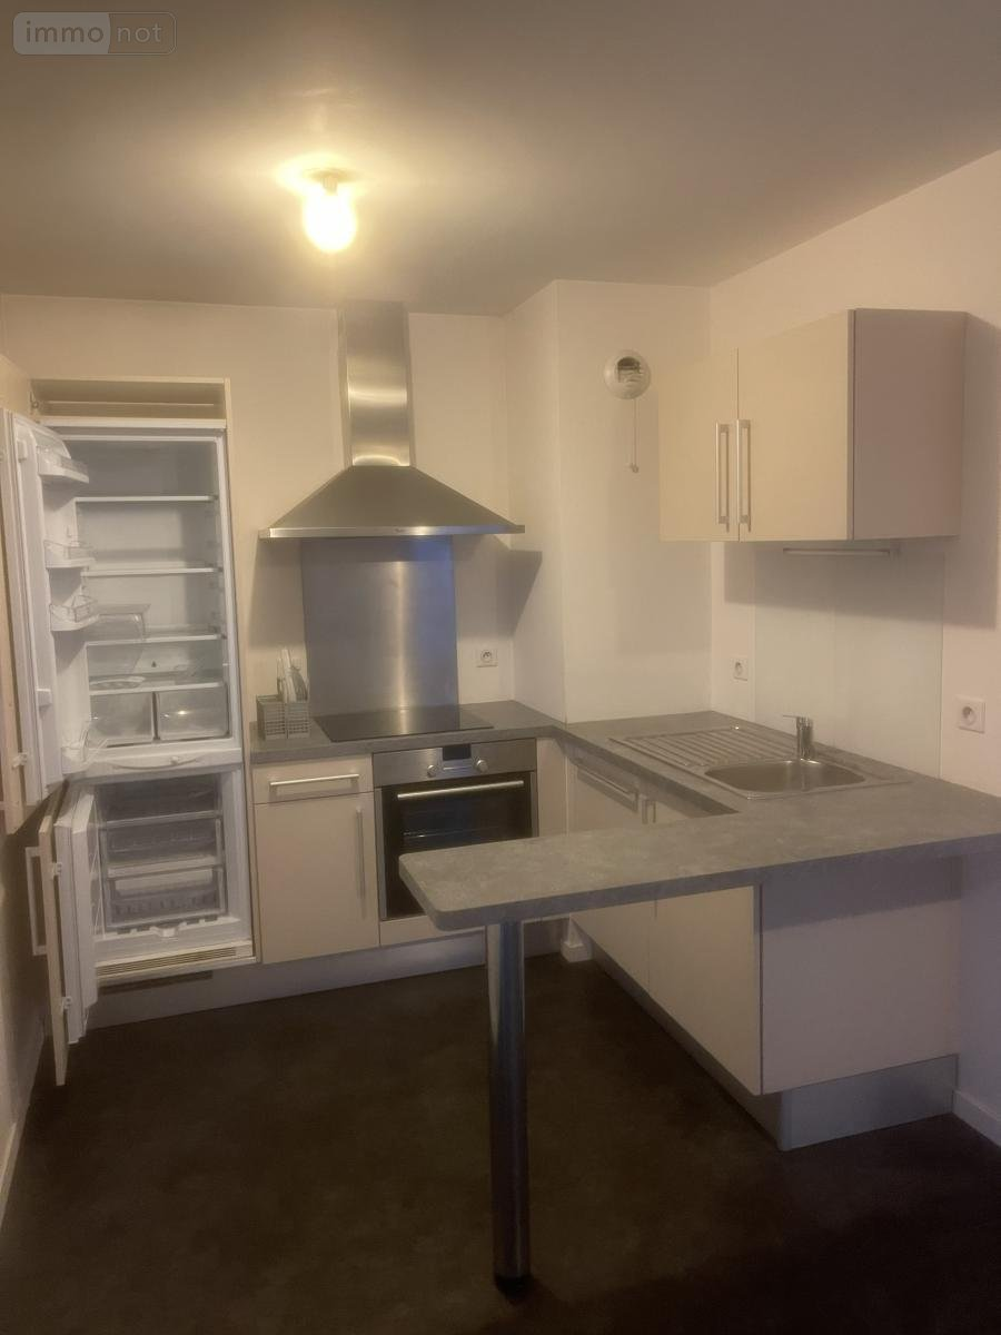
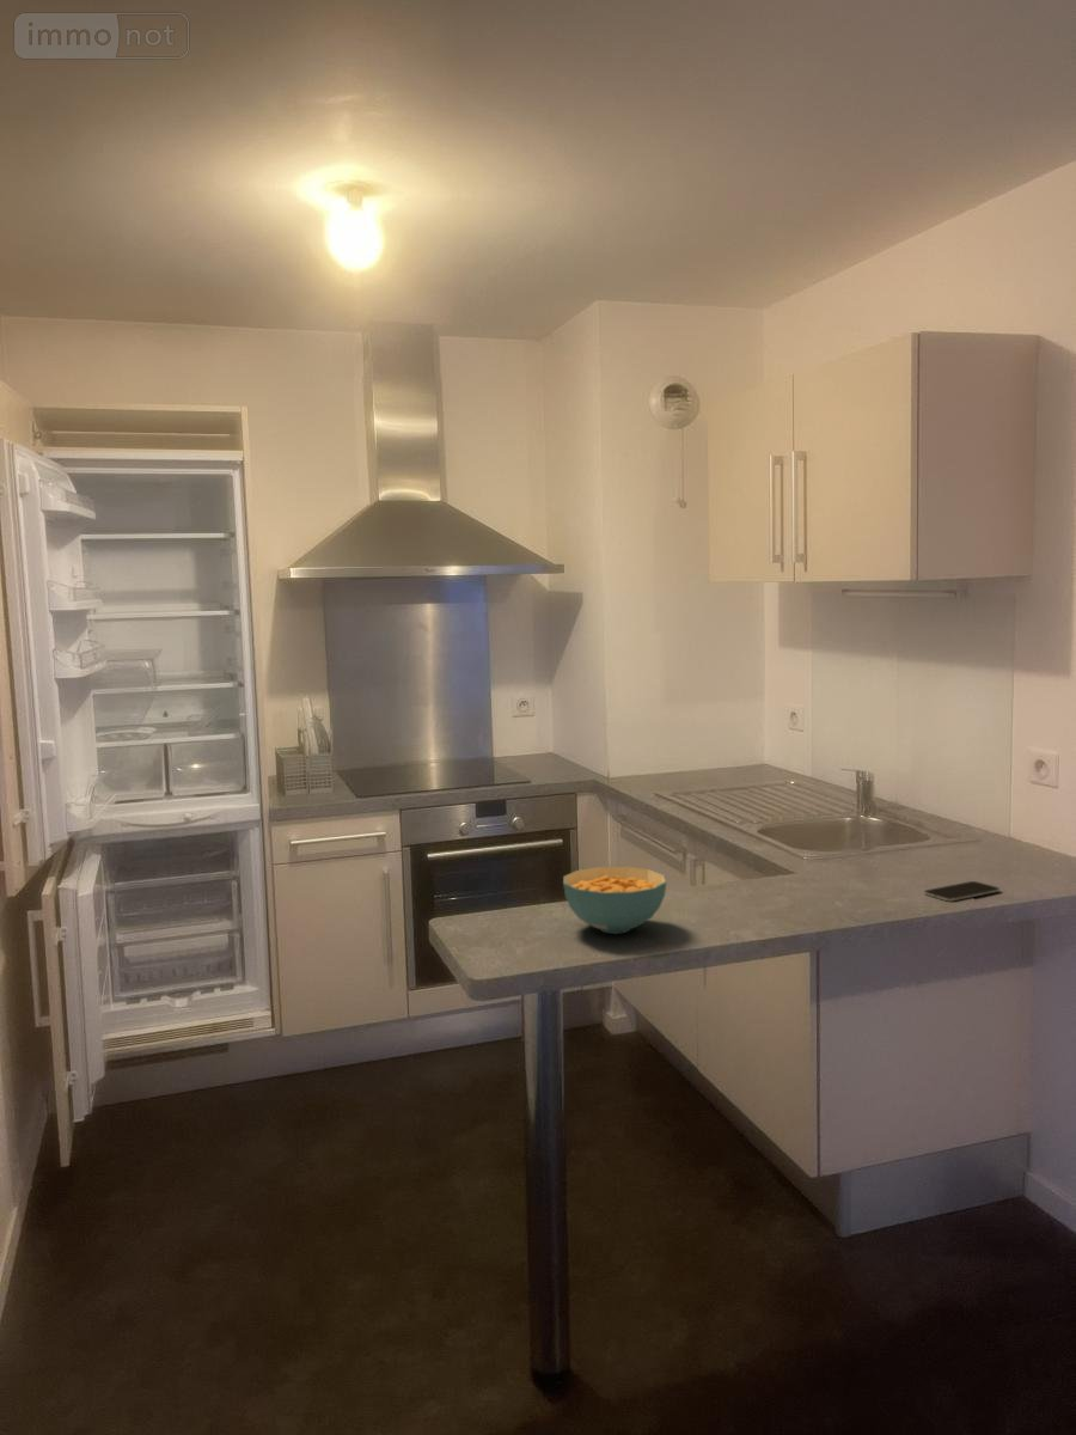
+ cereal bowl (615, 903)
+ smartphone (961, 891)
